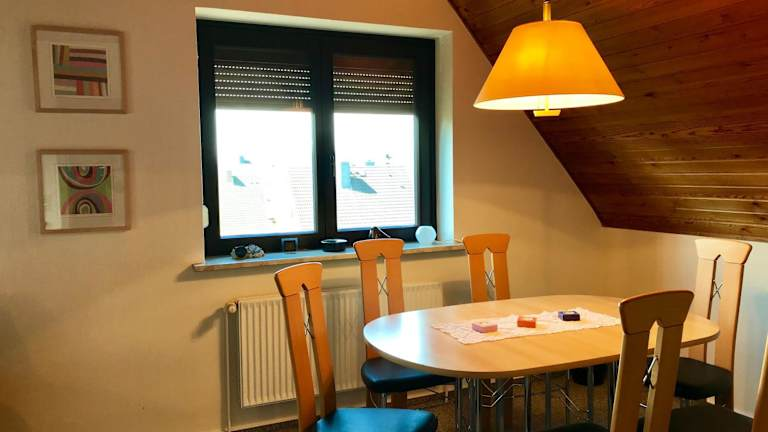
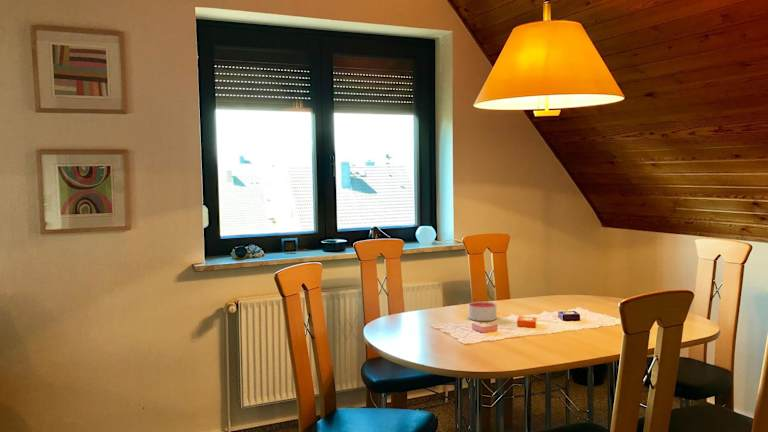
+ candle (482, 310)
